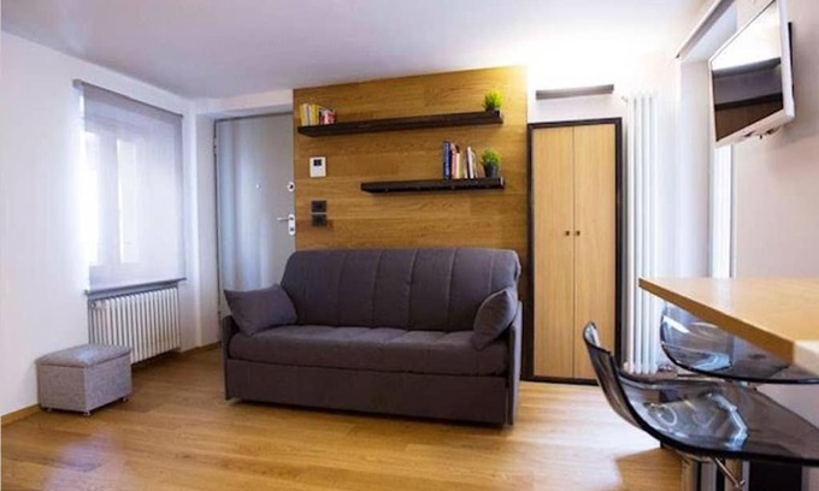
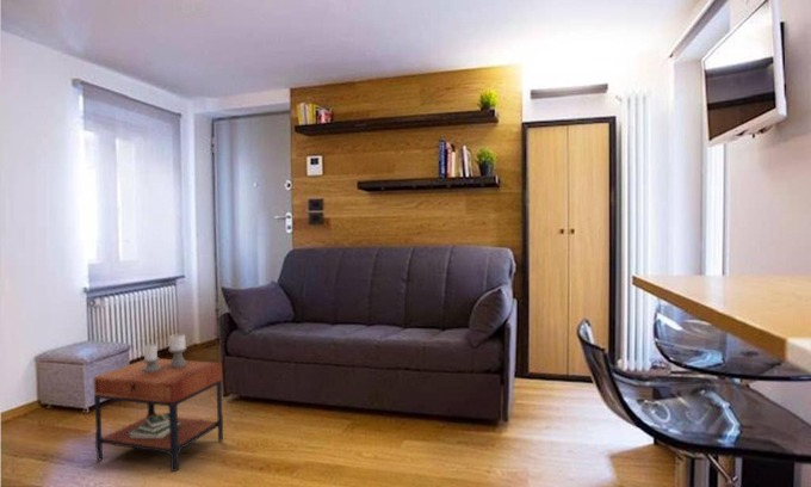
+ side table (160, 394)
